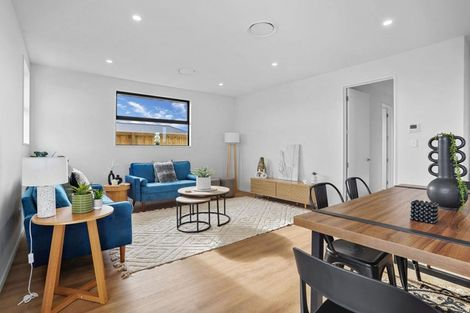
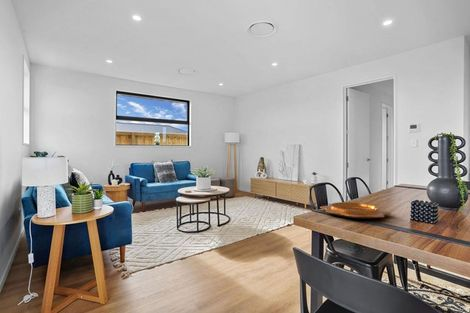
+ decorative bowl (353, 209)
